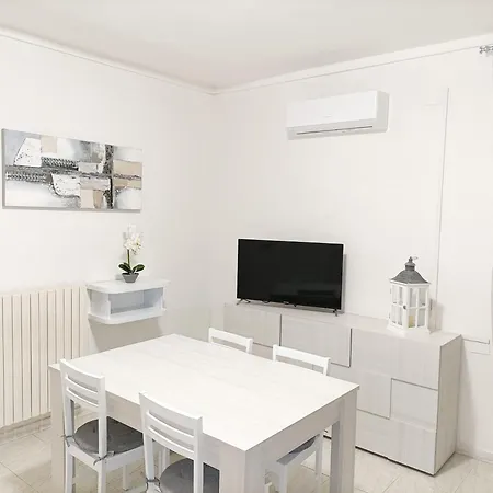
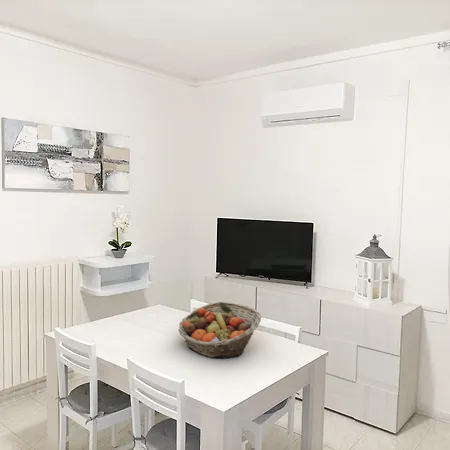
+ fruit basket (219, 328)
